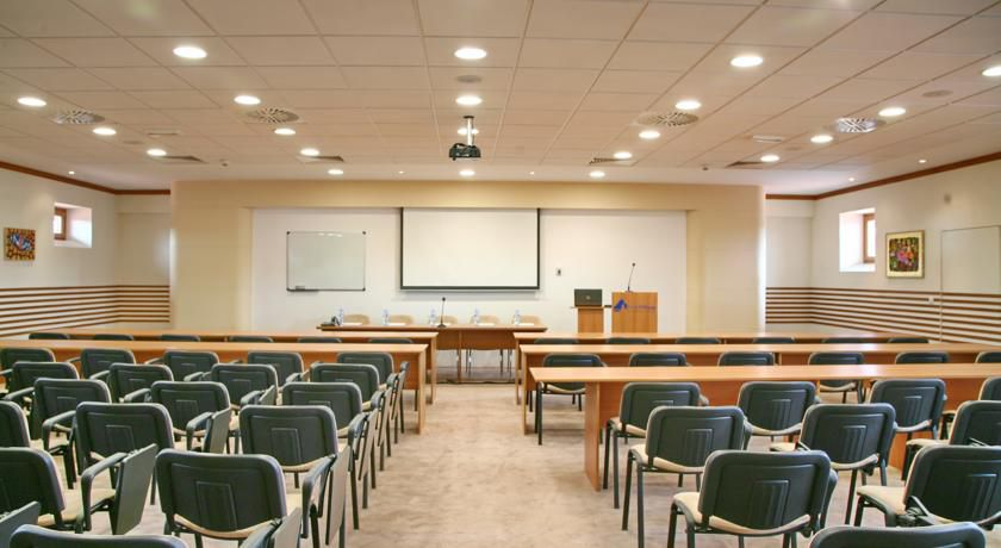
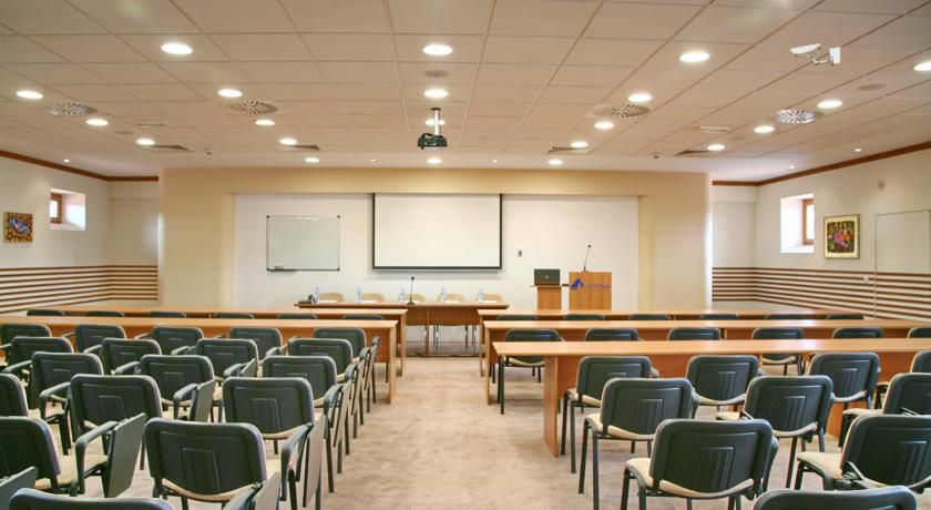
+ security camera (815, 60)
